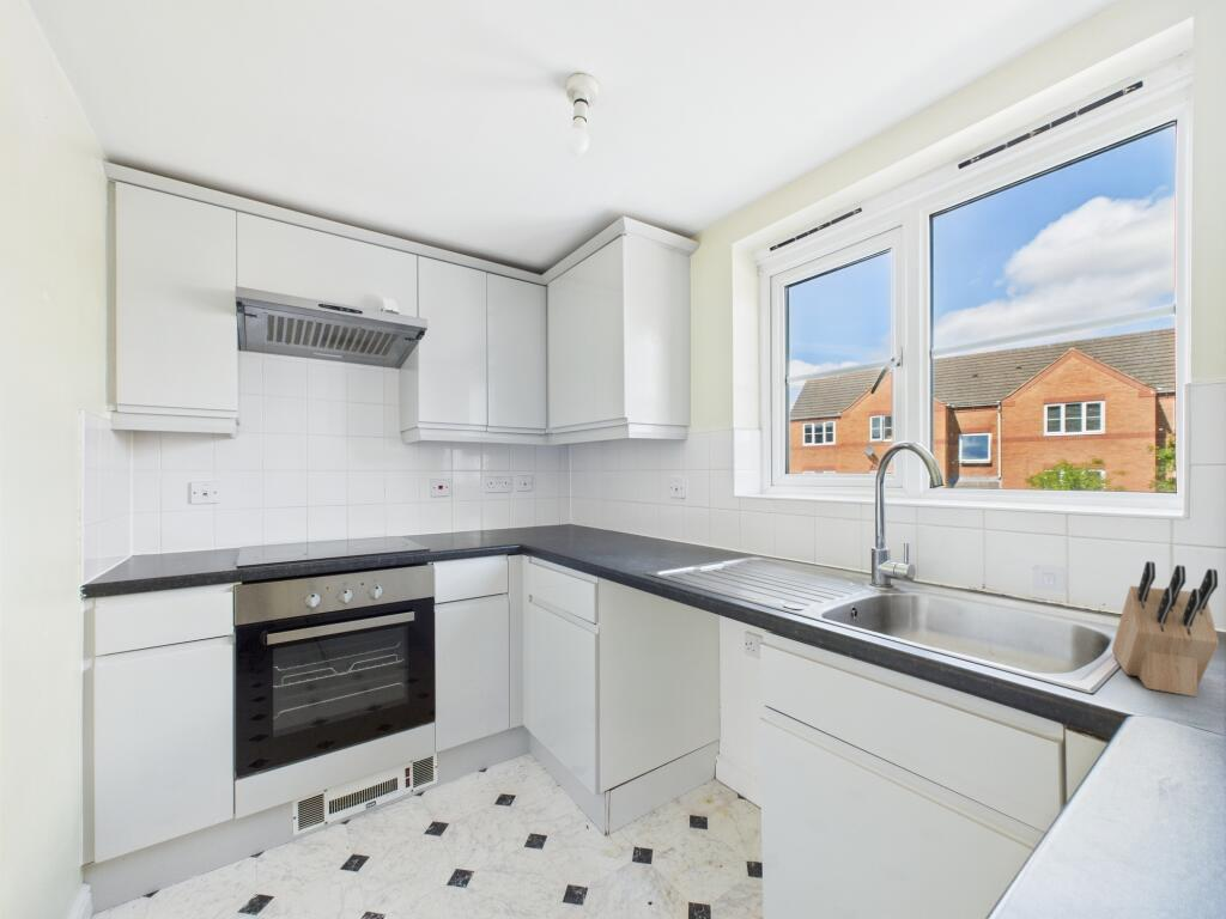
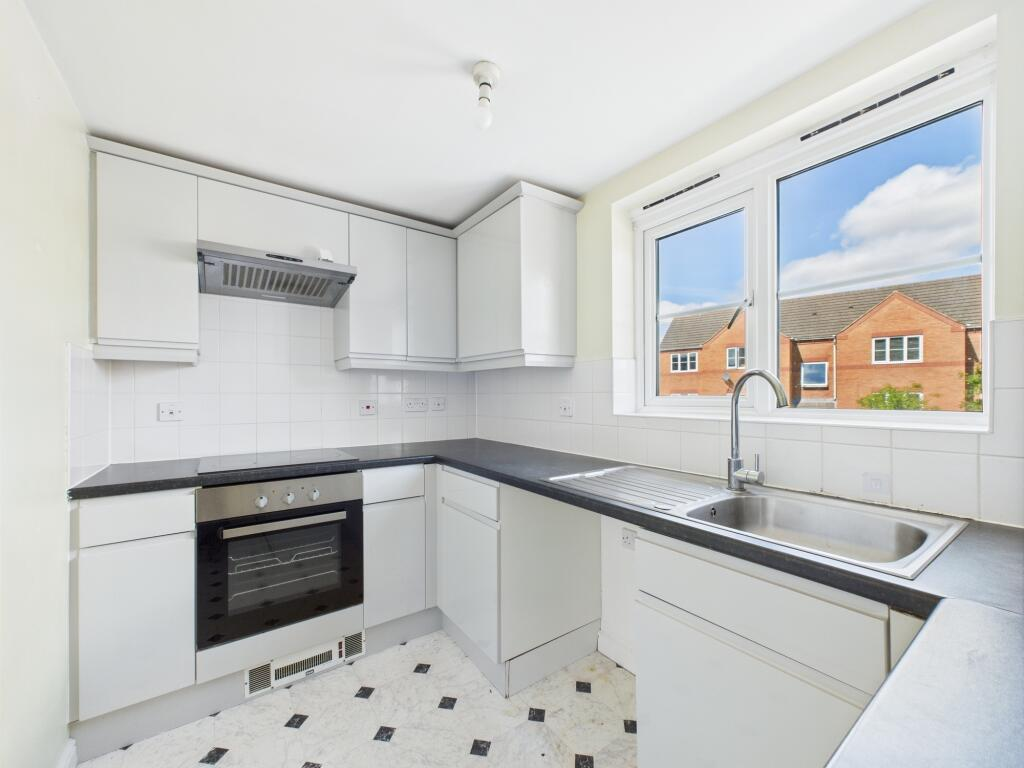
- knife block (1161, 617)
